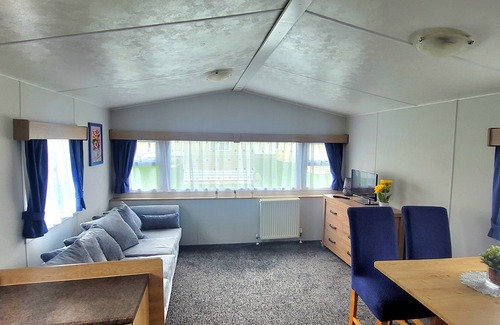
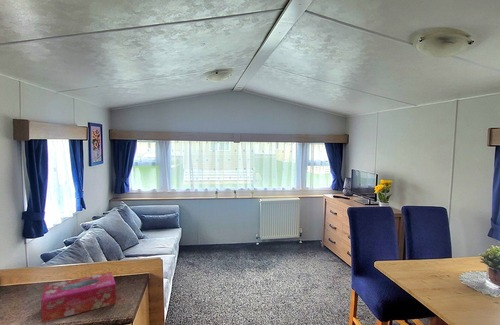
+ tissue box (80, 294)
